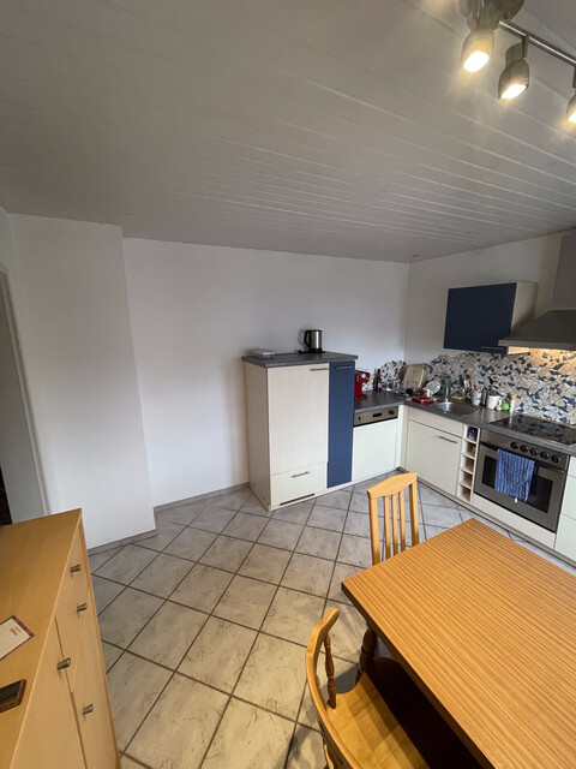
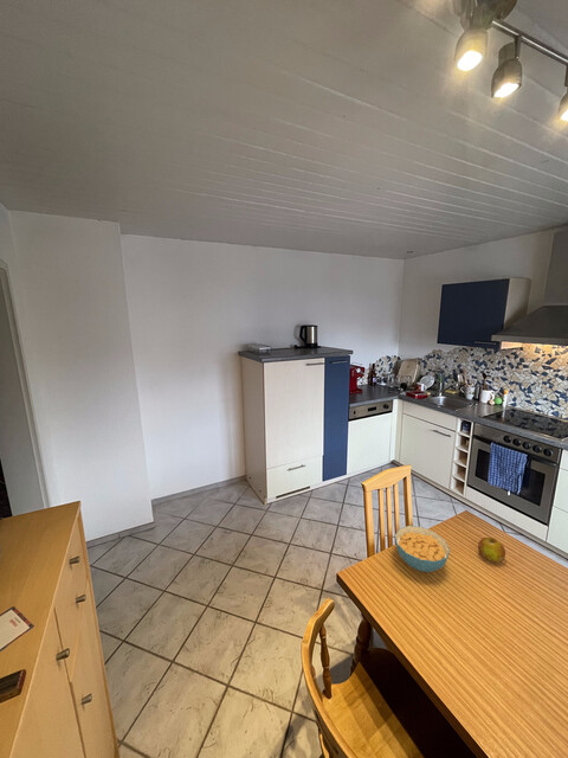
+ fruit (491, 548)
+ cereal bowl (420, 552)
